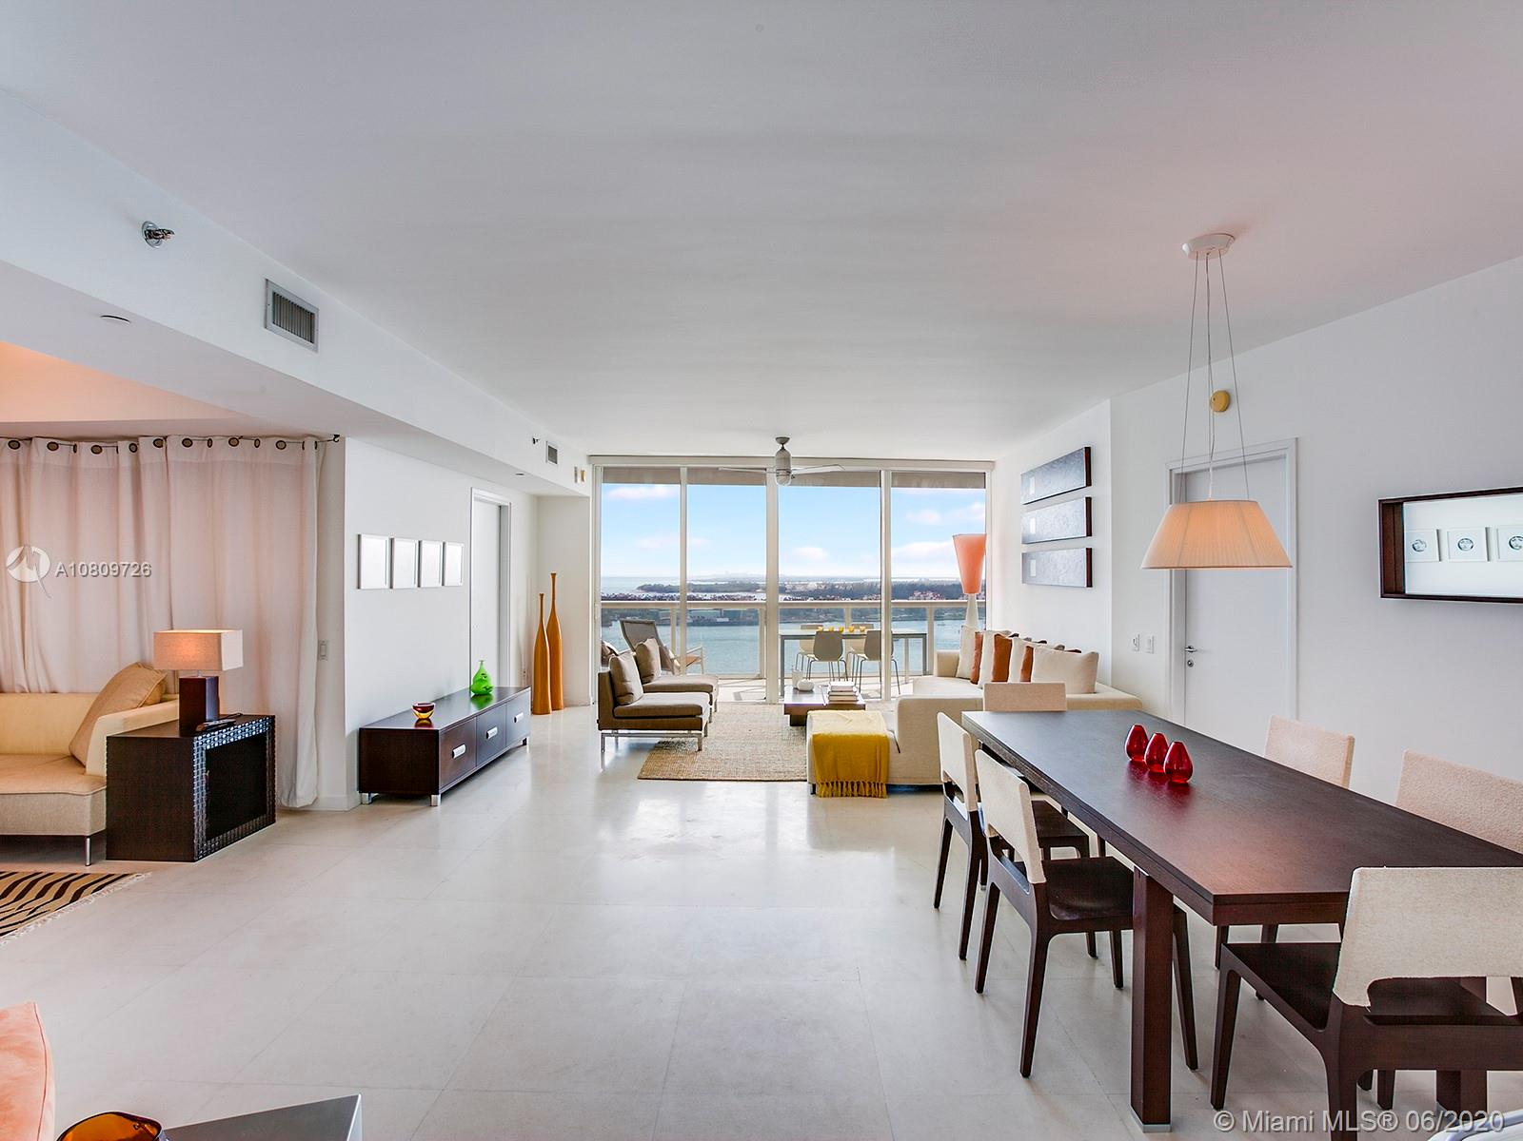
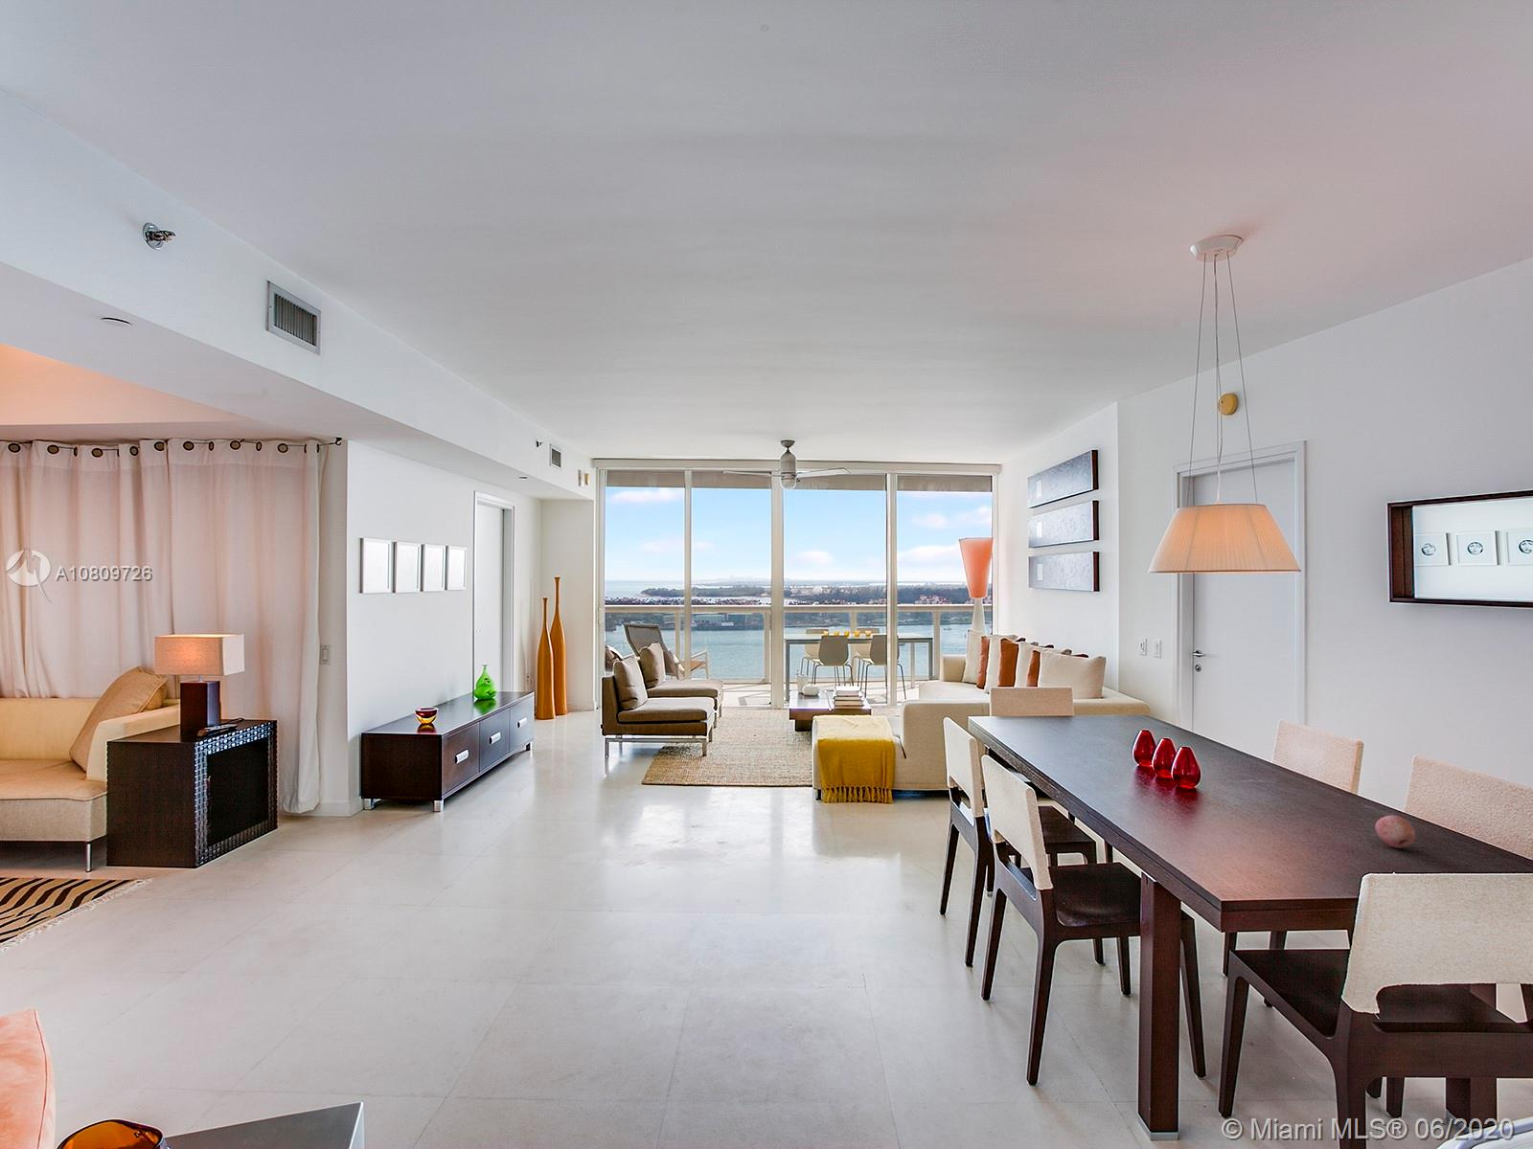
+ fruit (1395, 832)
